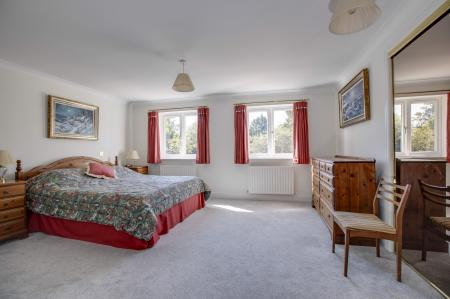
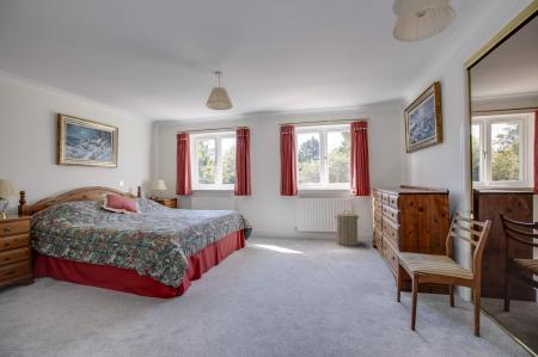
+ laundry hamper (347, 226)
